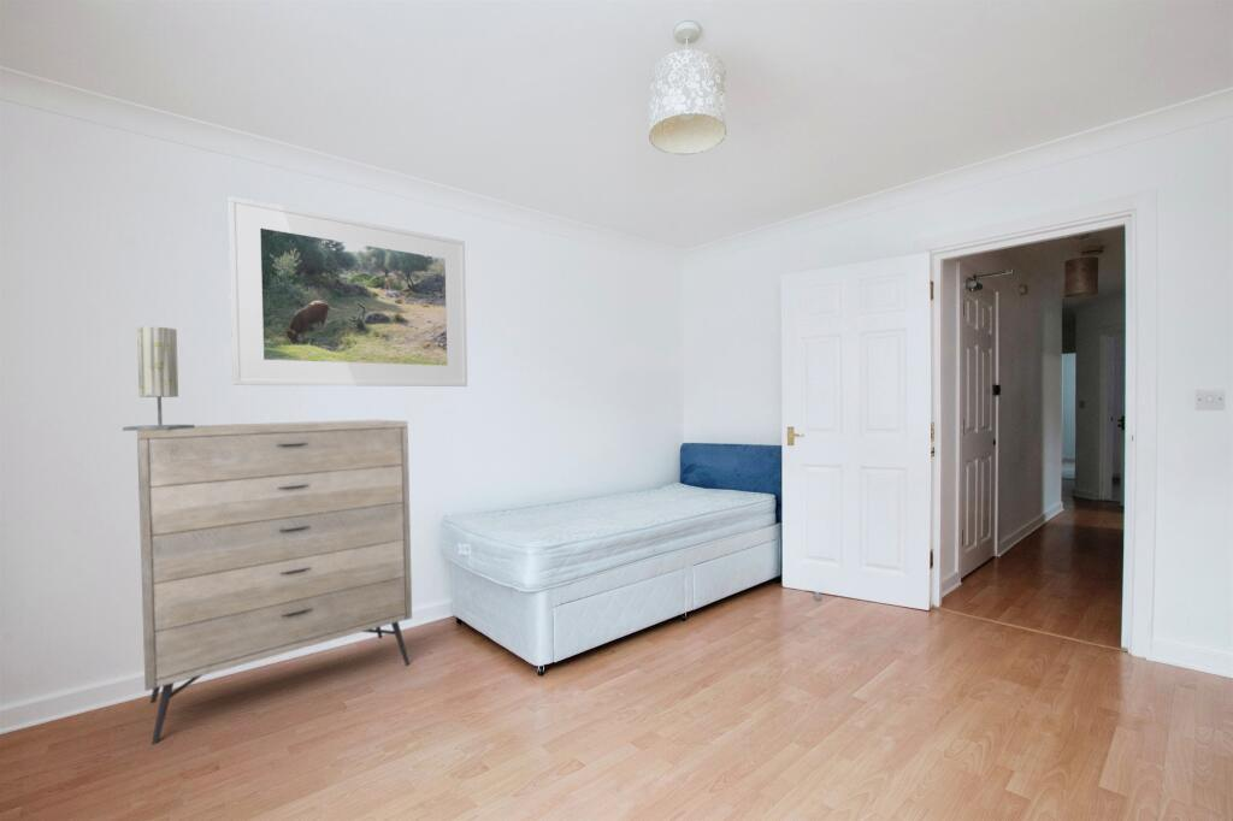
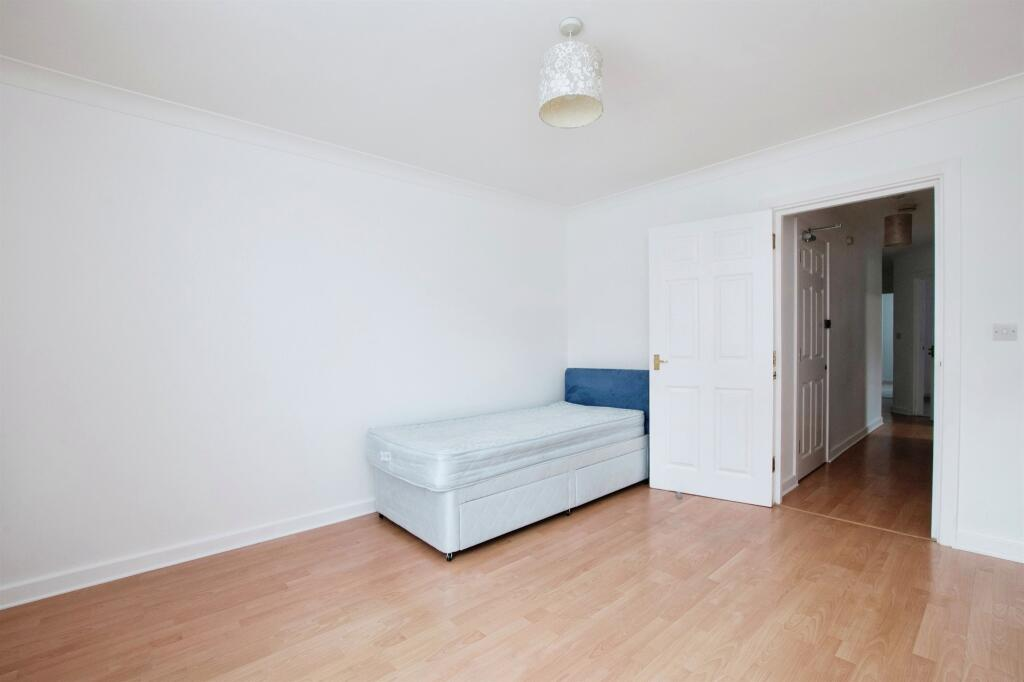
- dresser (284, 553)
- table lamp (158, 378)
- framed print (362, 303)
